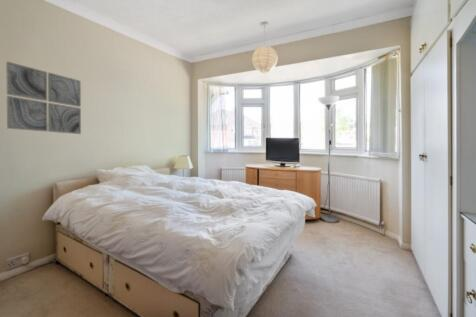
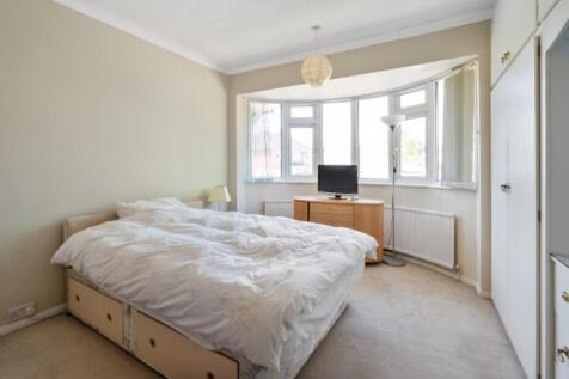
- wall art (48, 101)
